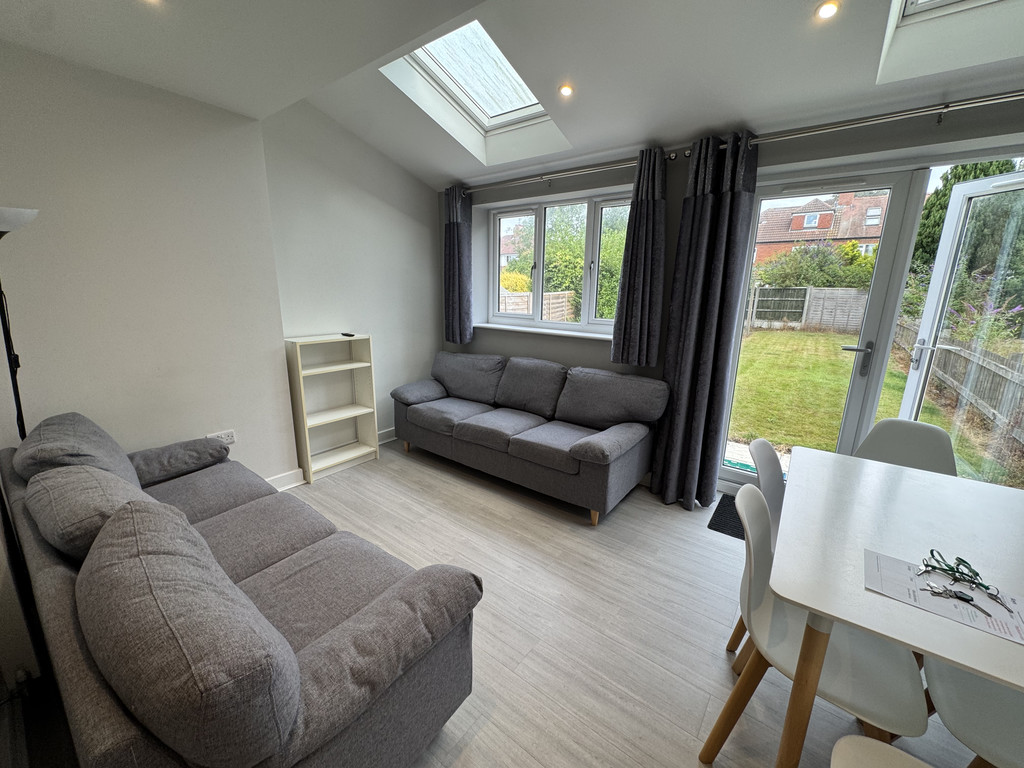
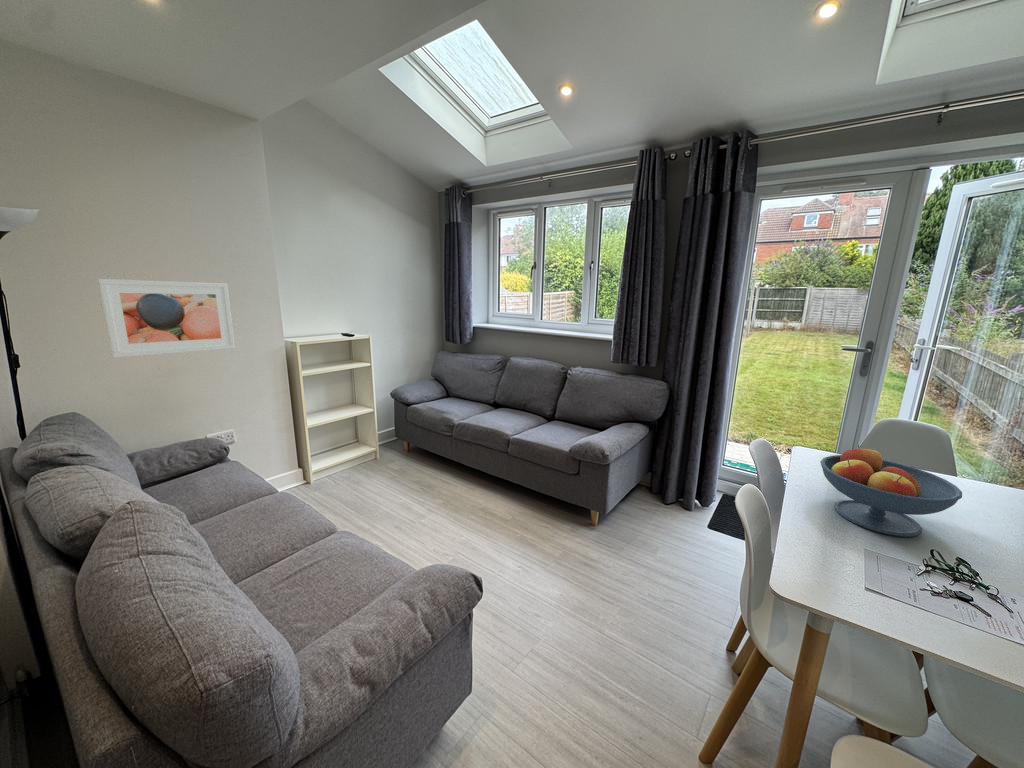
+ fruit bowl (882, 489)
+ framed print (174, 317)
